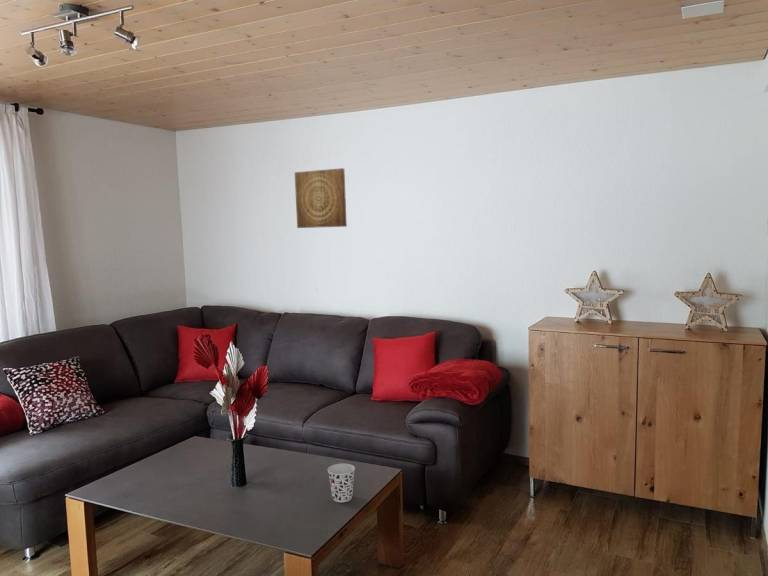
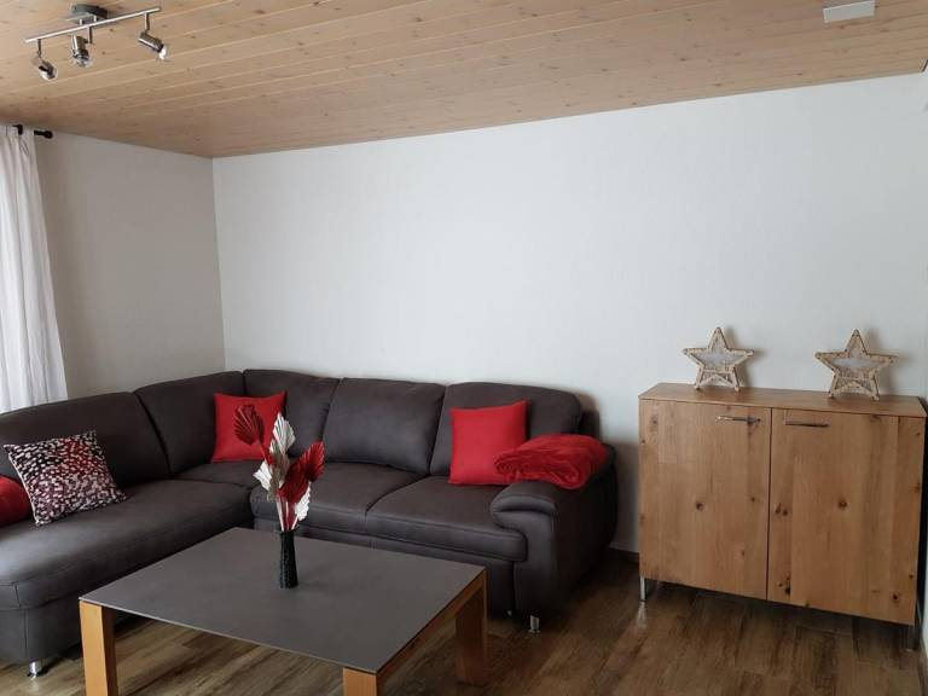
- wall art (320, 199)
- cup (341, 483)
